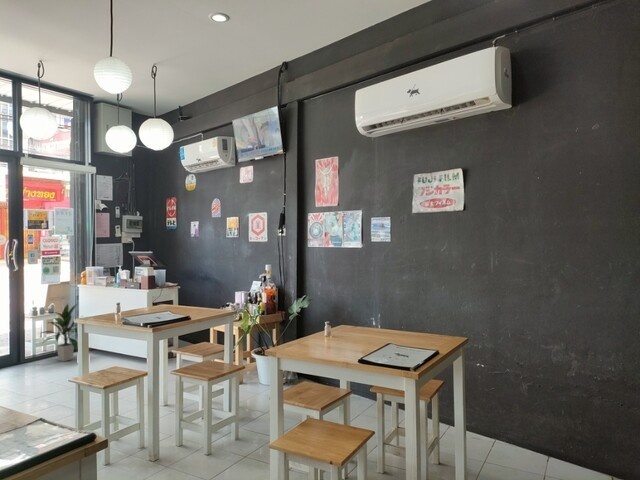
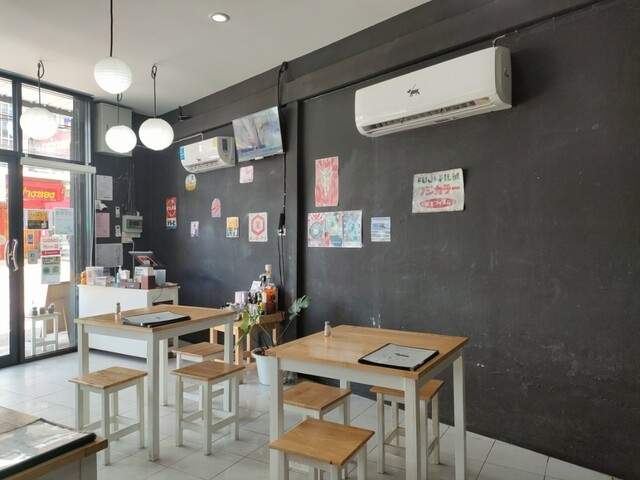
- indoor plant (65, 332)
